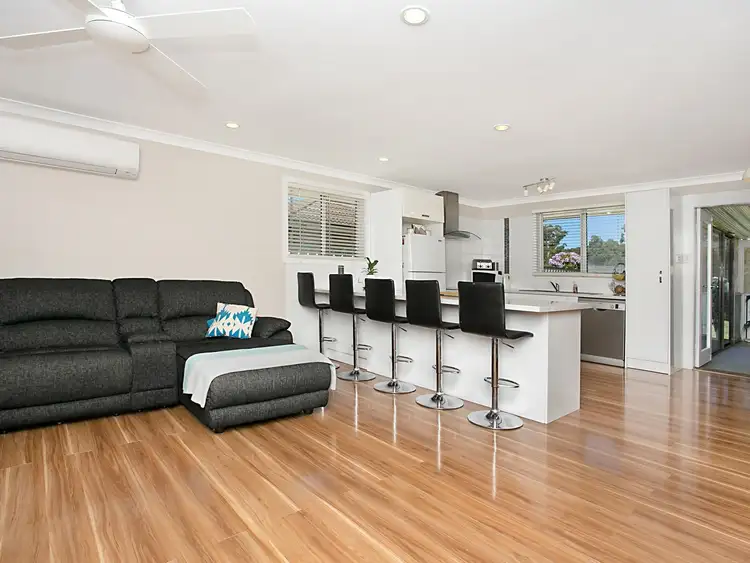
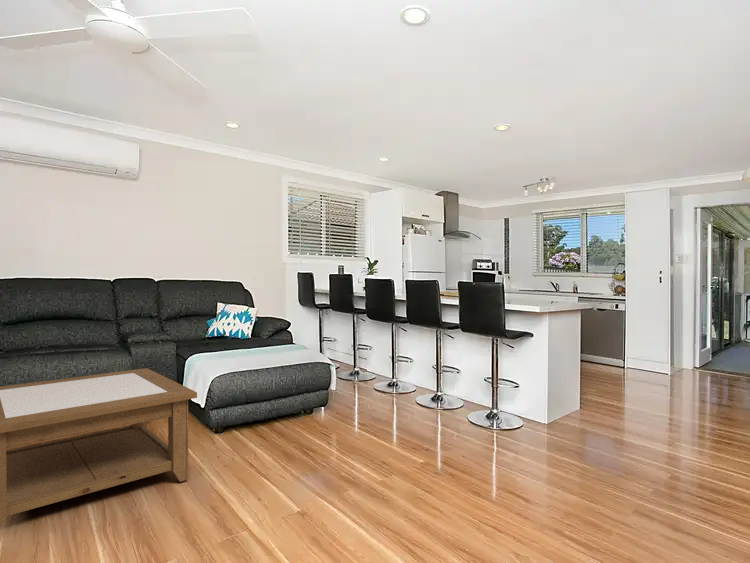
+ coffee table (82, 434)
